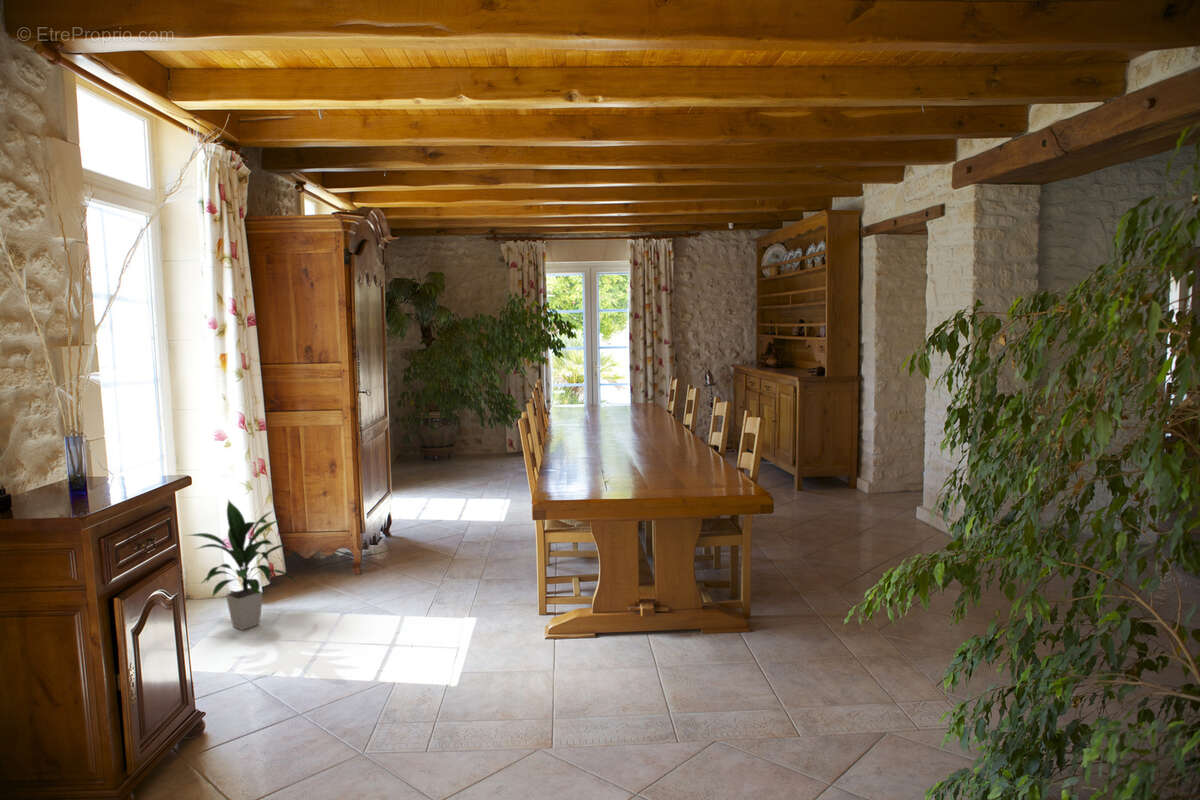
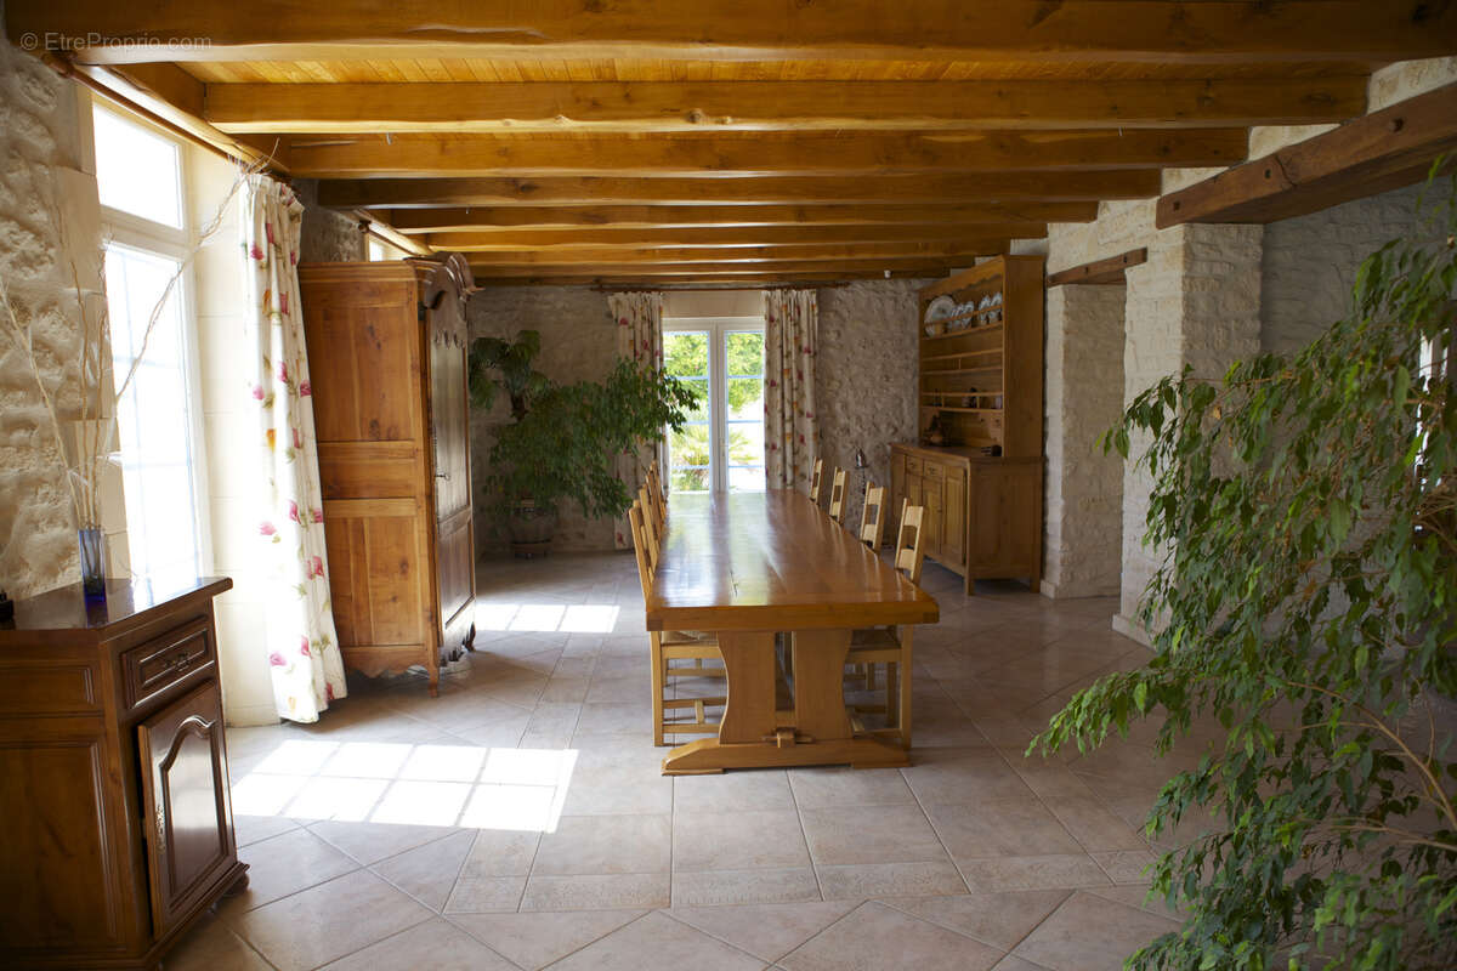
- indoor plant (247, 564)
